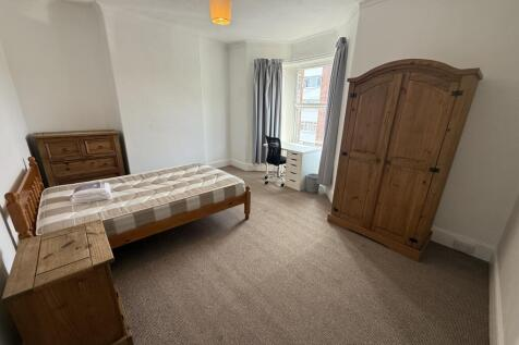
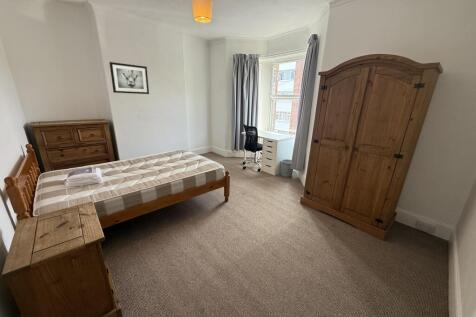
+ wall art (130, 79)
